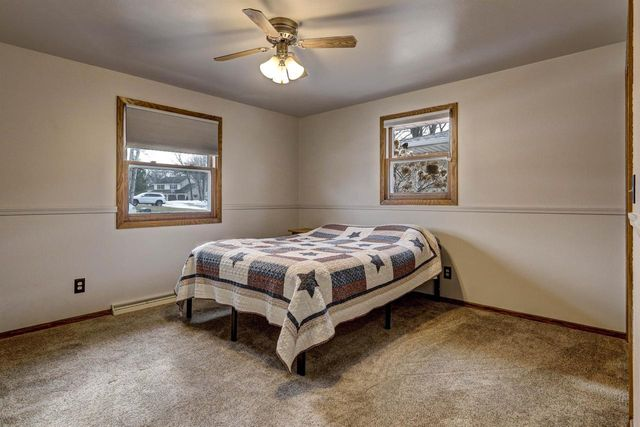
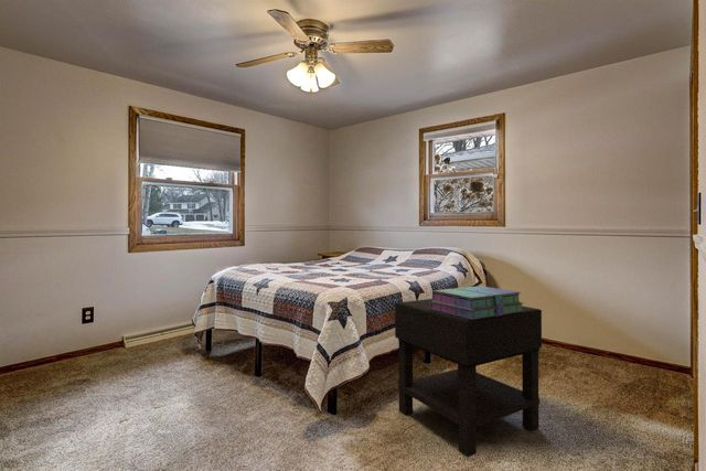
+ stack of books (475, 300)
+ nightstand (464, 362)
